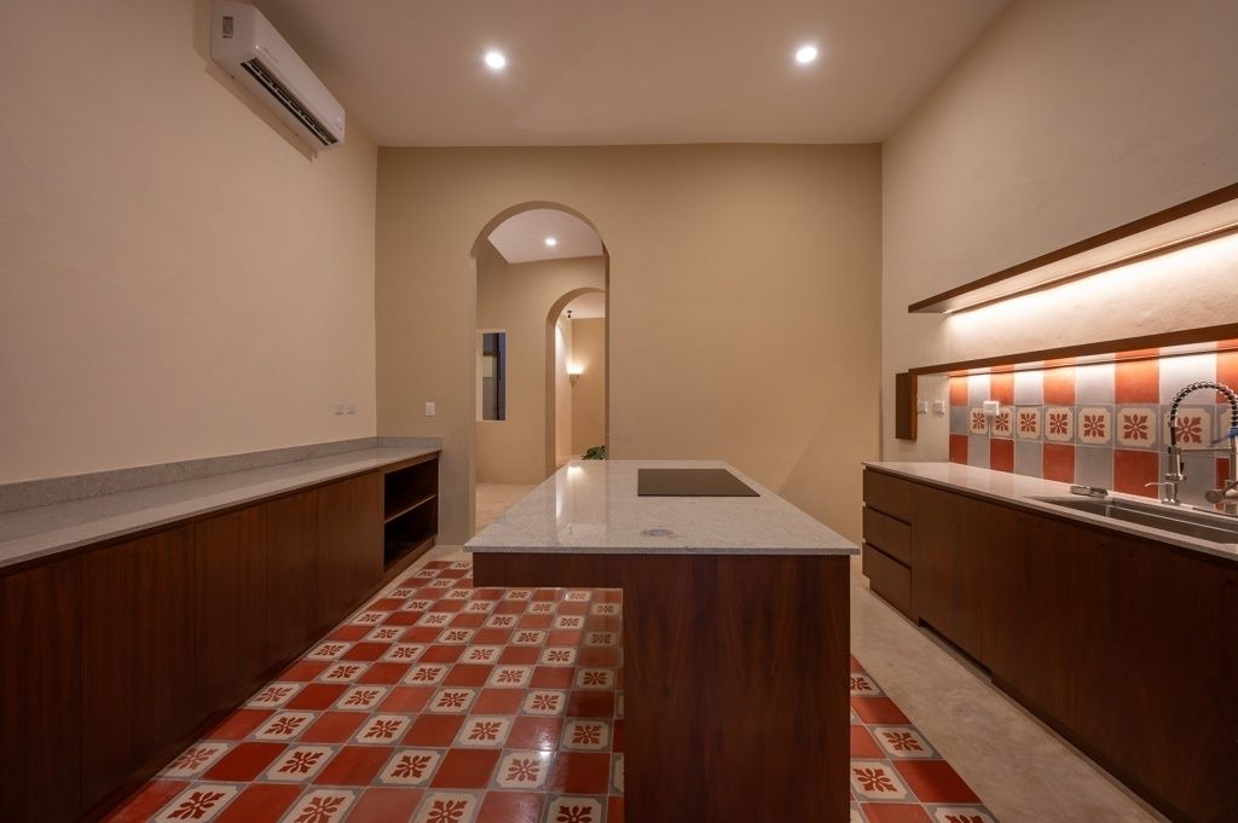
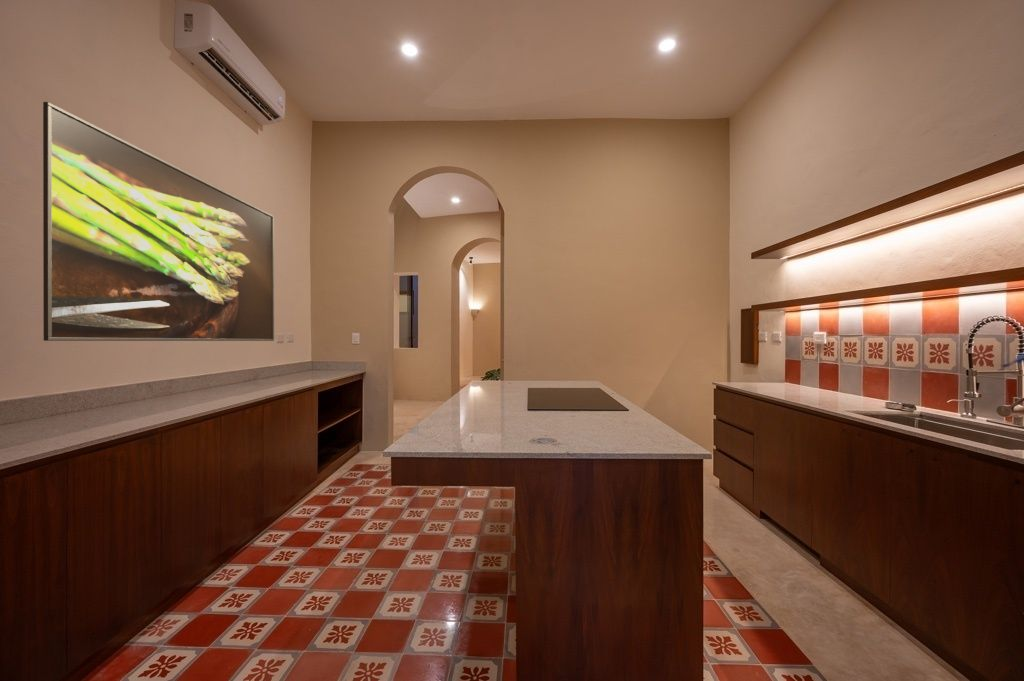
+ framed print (194, 258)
